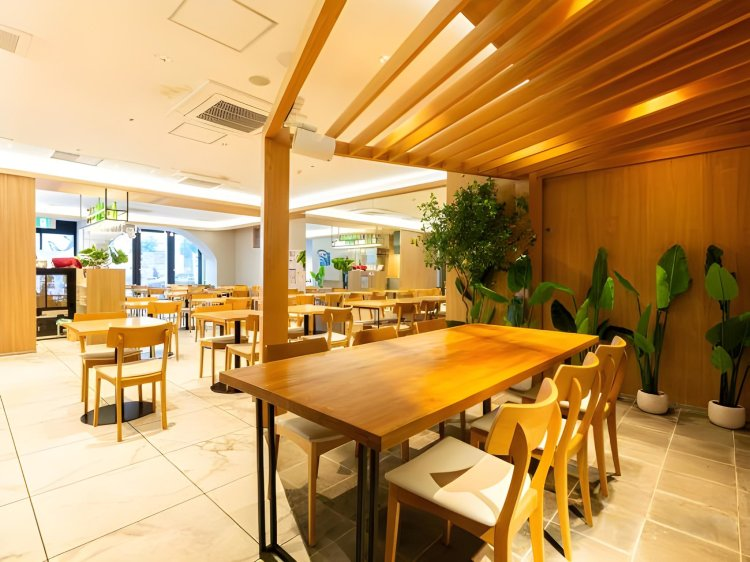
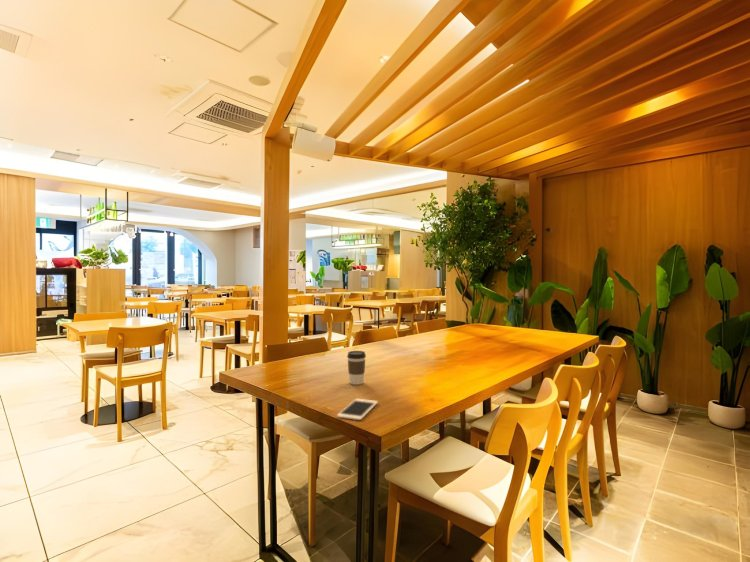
+ cell phone (358, 408)
+ coffee cup (356, 367)
